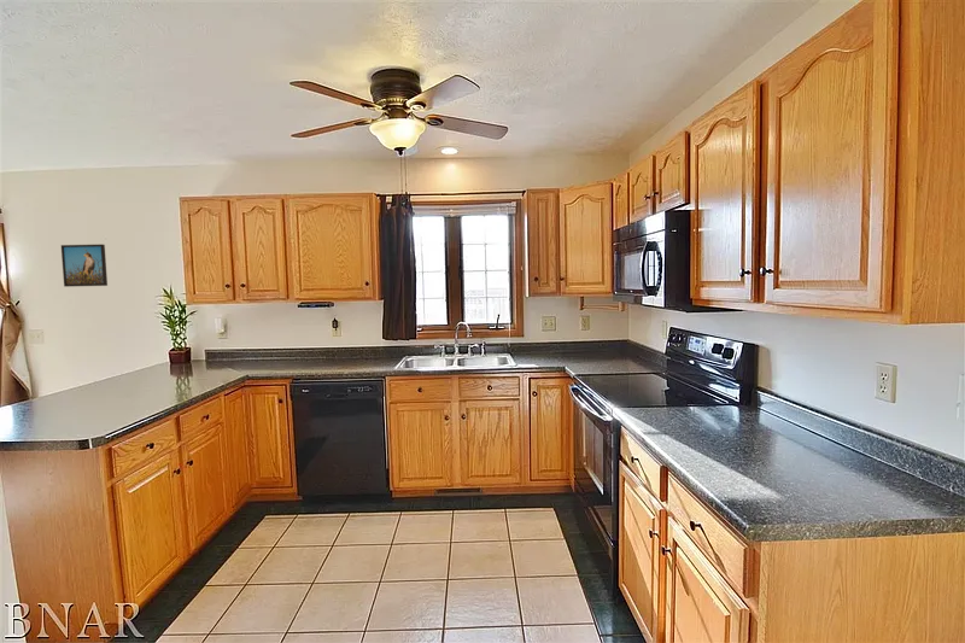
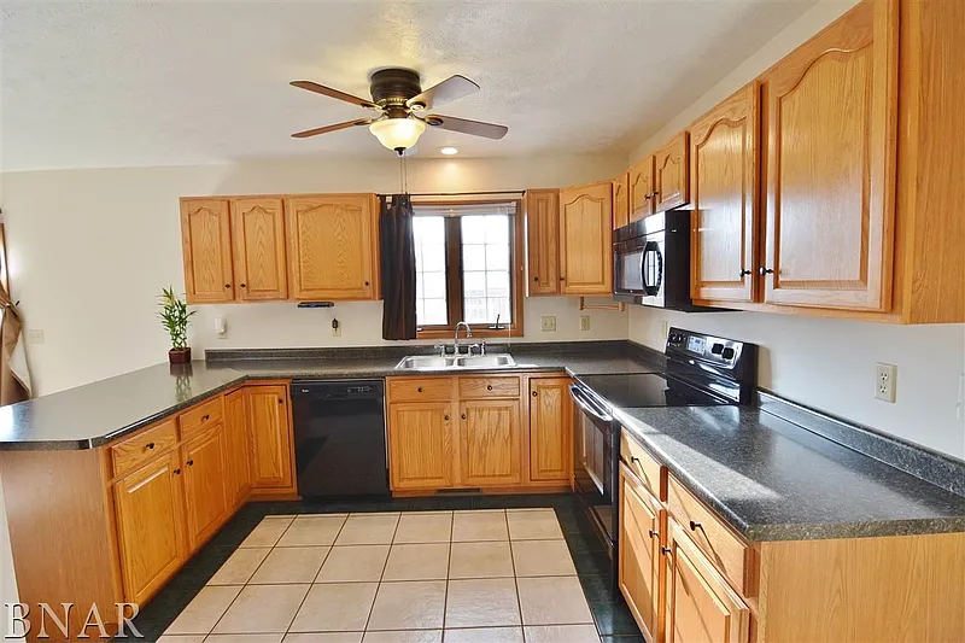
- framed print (83, 265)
